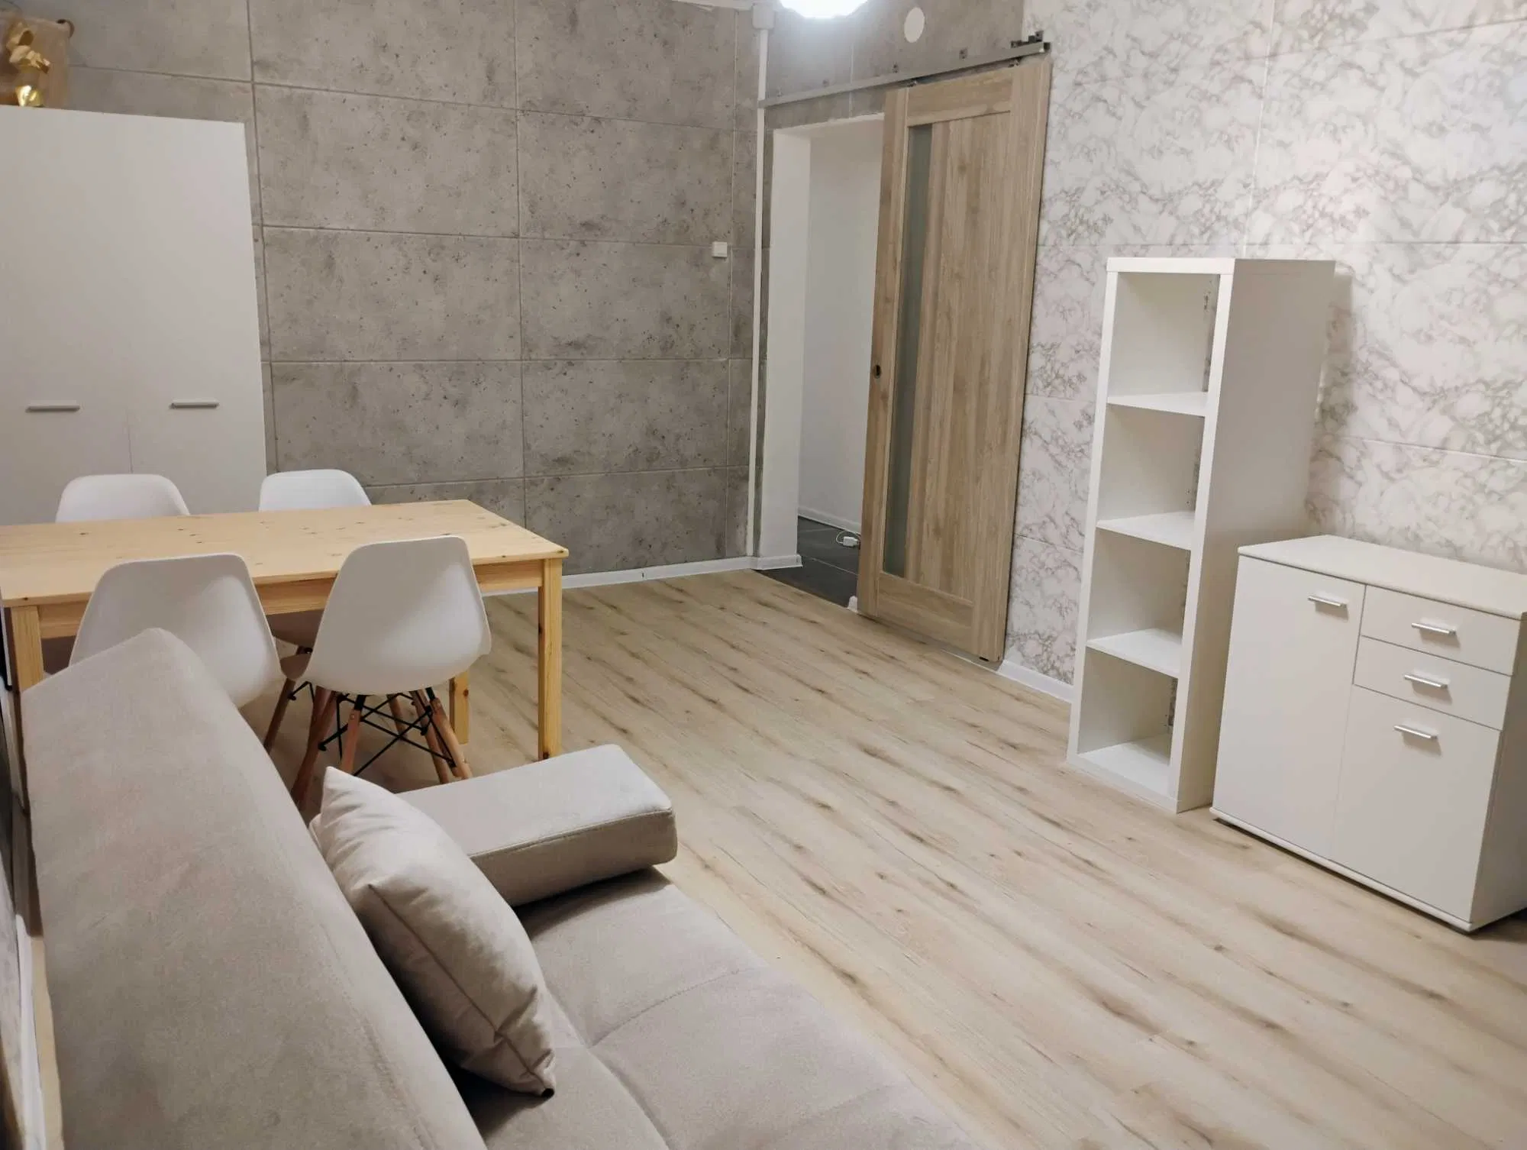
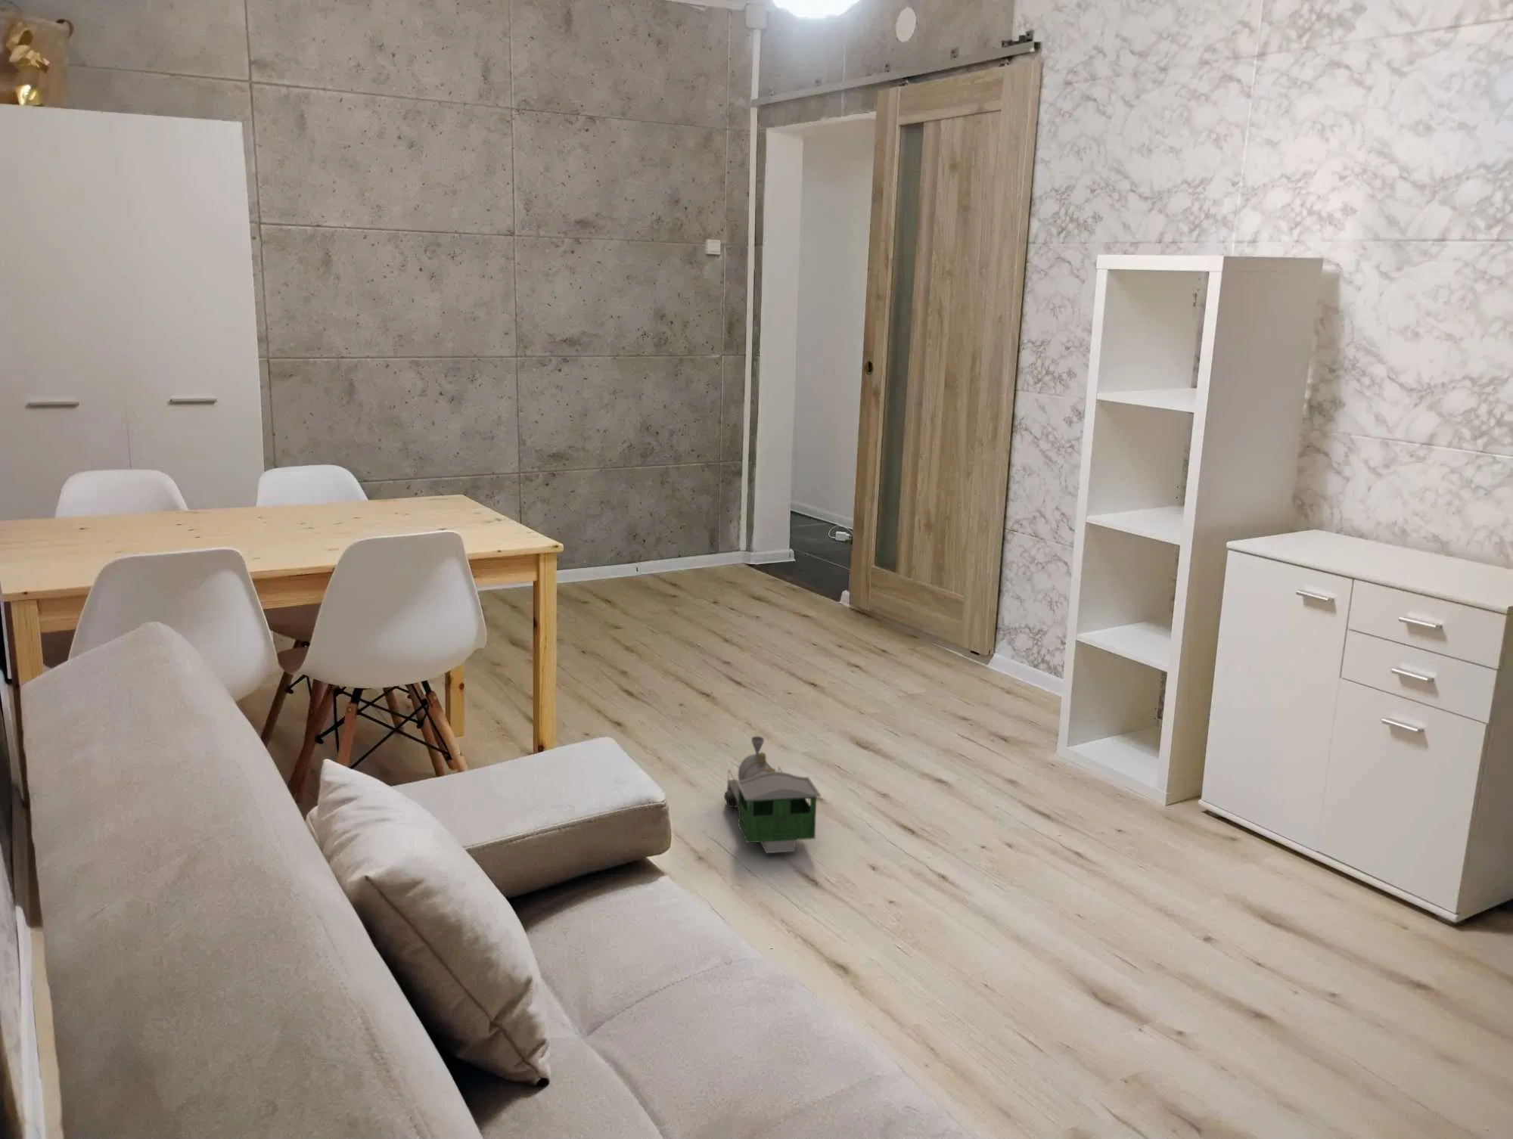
+ toy train (767, 794)
